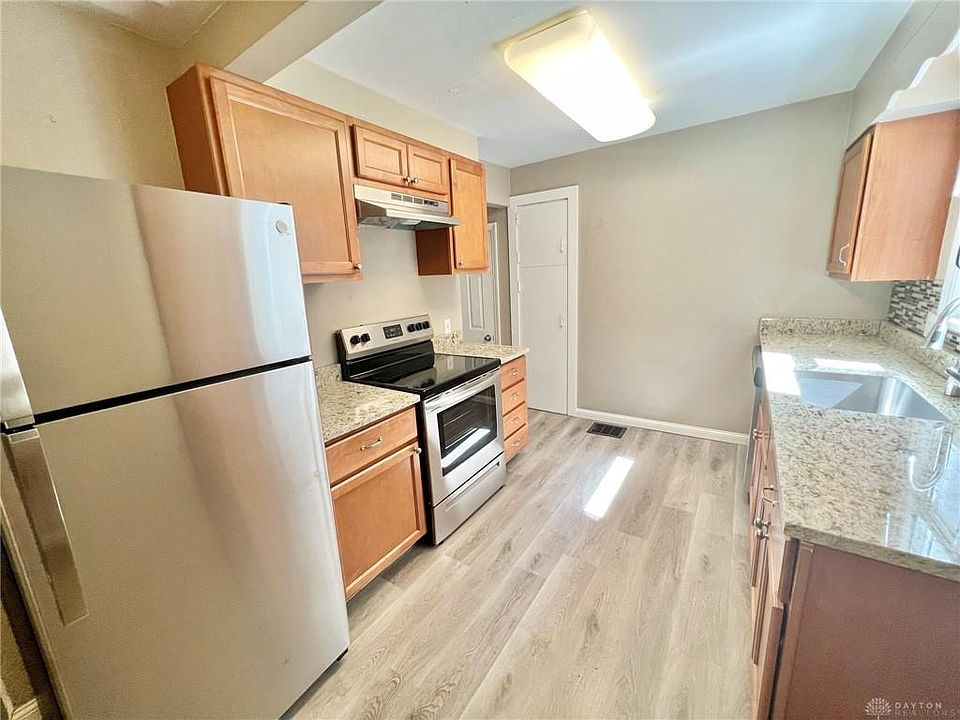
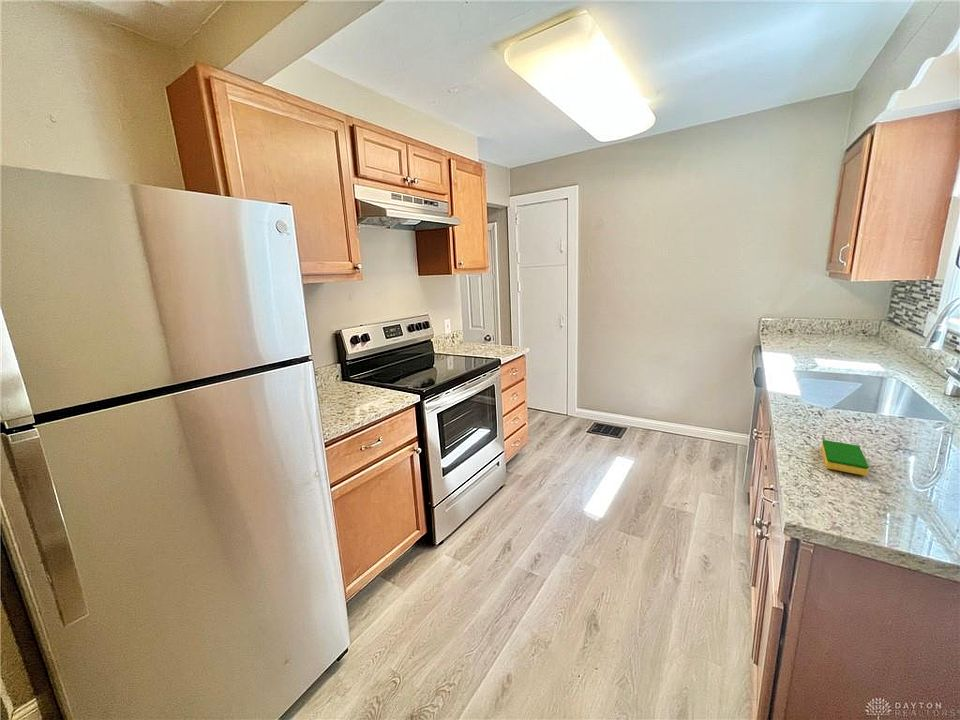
+ dish sponge (843, 456)
